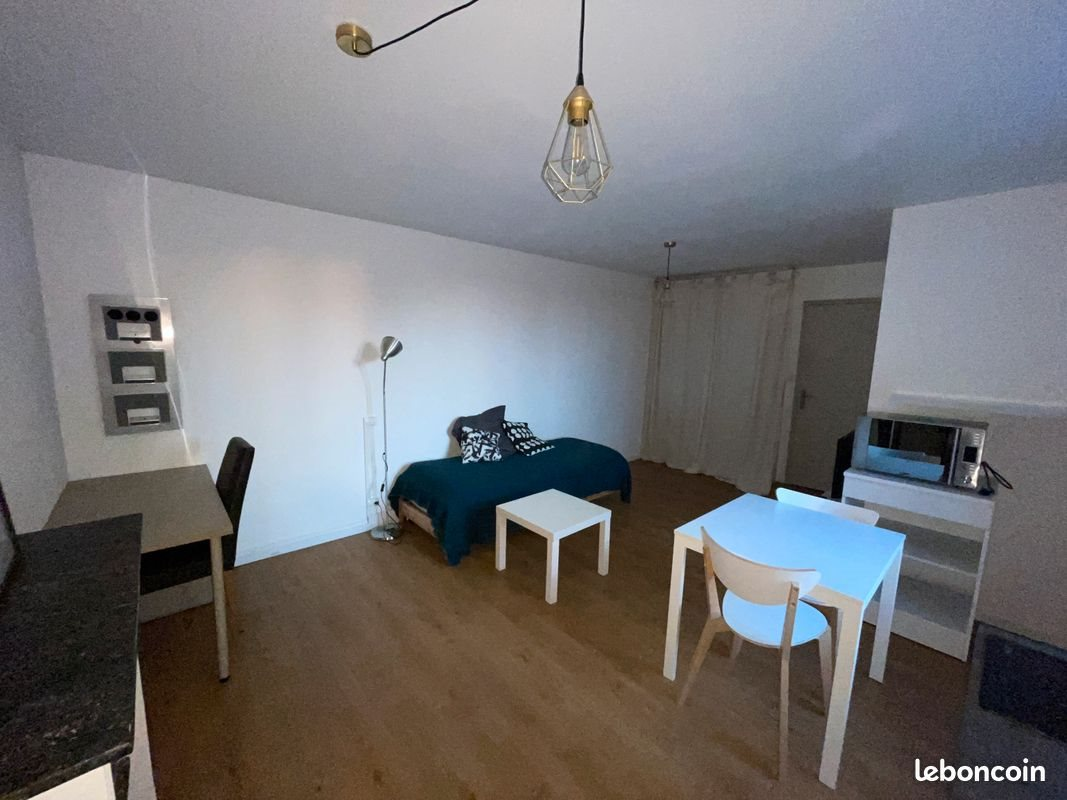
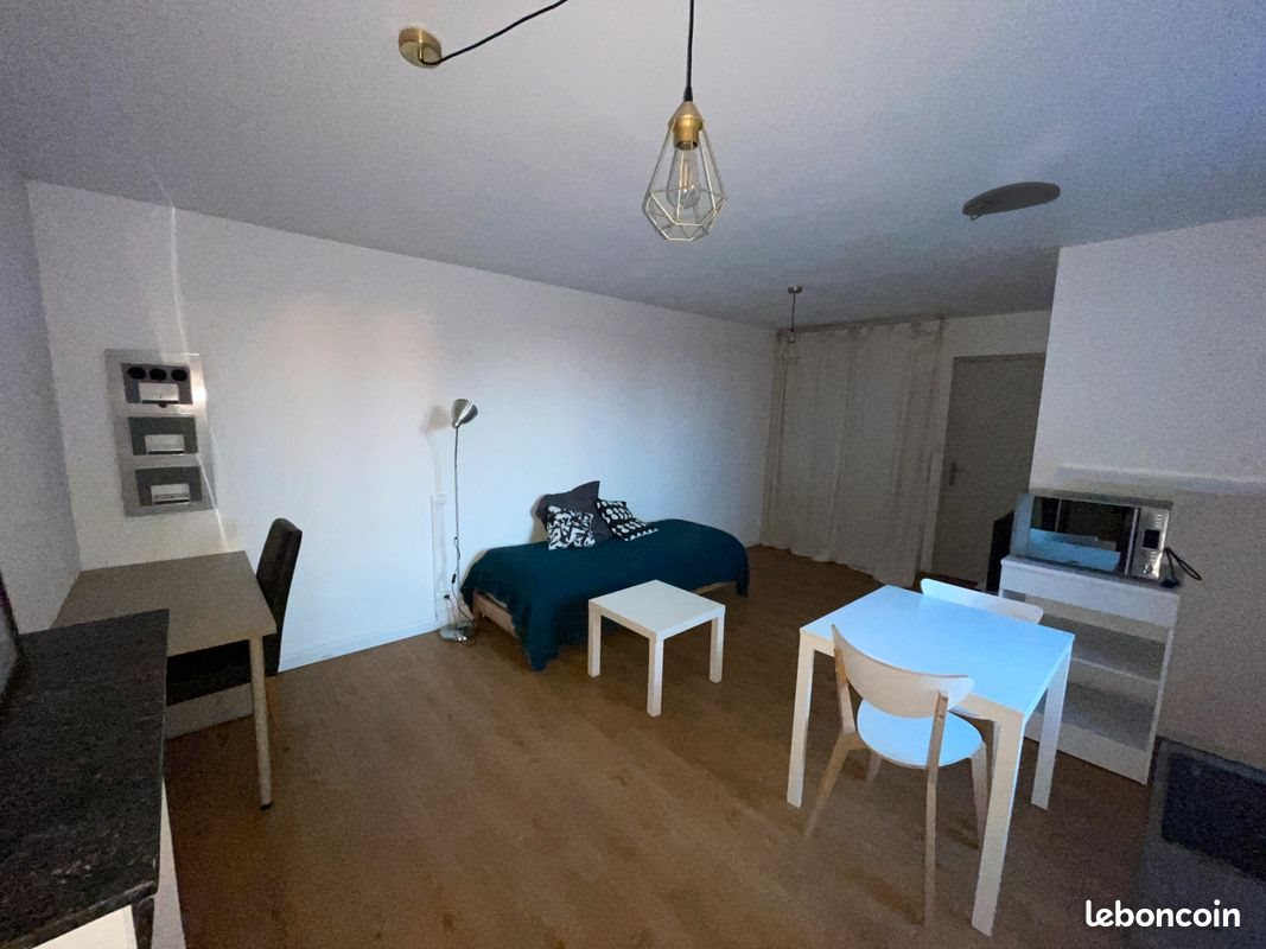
+ smoke detector (1009, 203)
